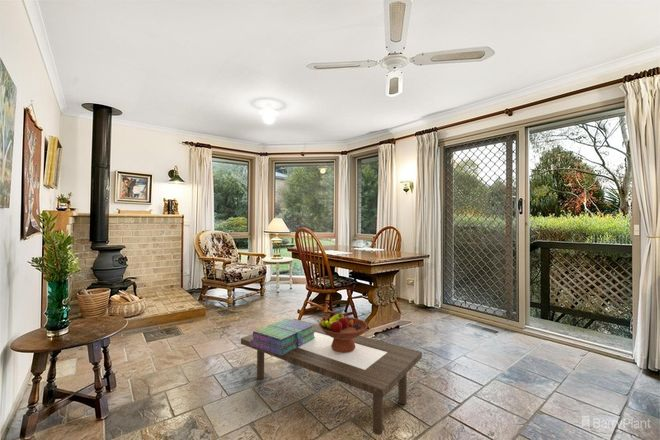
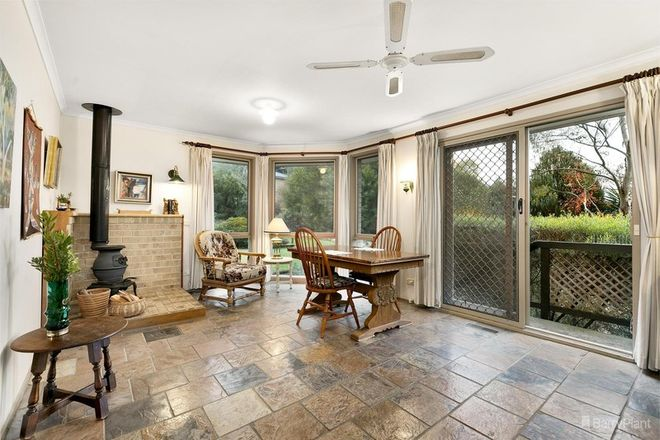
- stack of books (284, 334)
- fruit bowl (343, 330)
- coffee table (326, 367)
